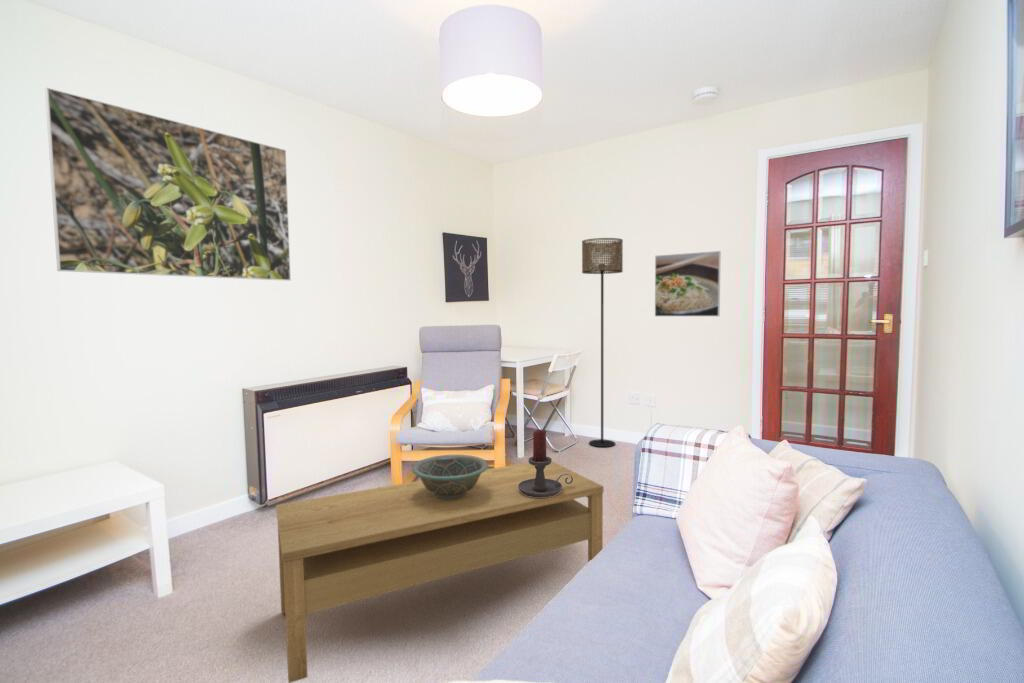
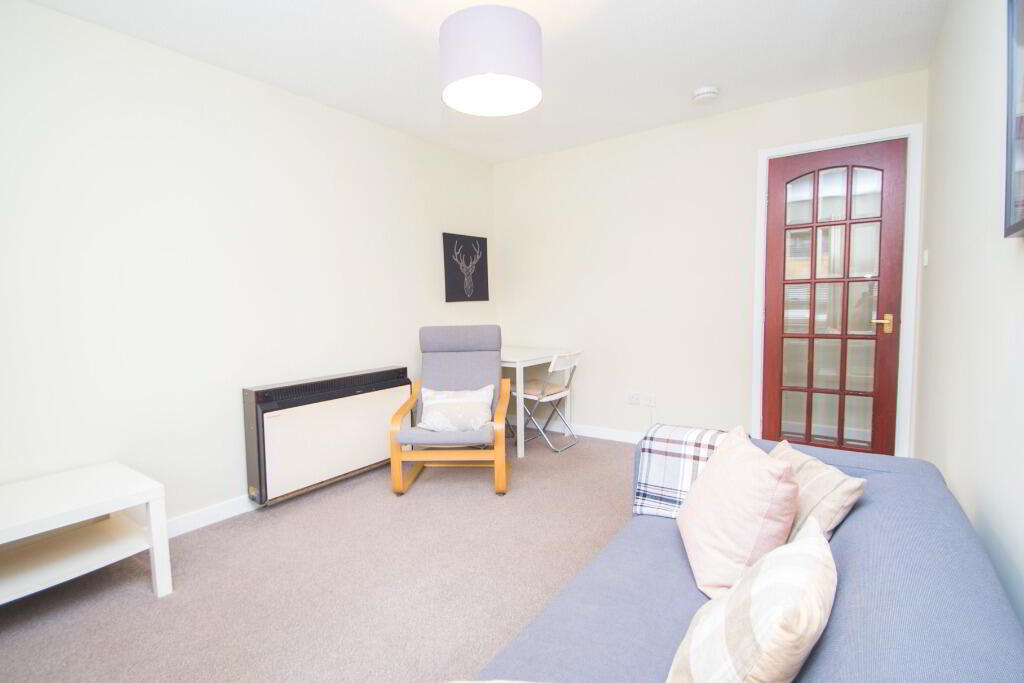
- coffee table (447, 546)
- decorative bowl (450, 479)
- candle holder (546, 458)
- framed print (189, 201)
- floor lamp (602, 343)
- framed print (686, 285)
